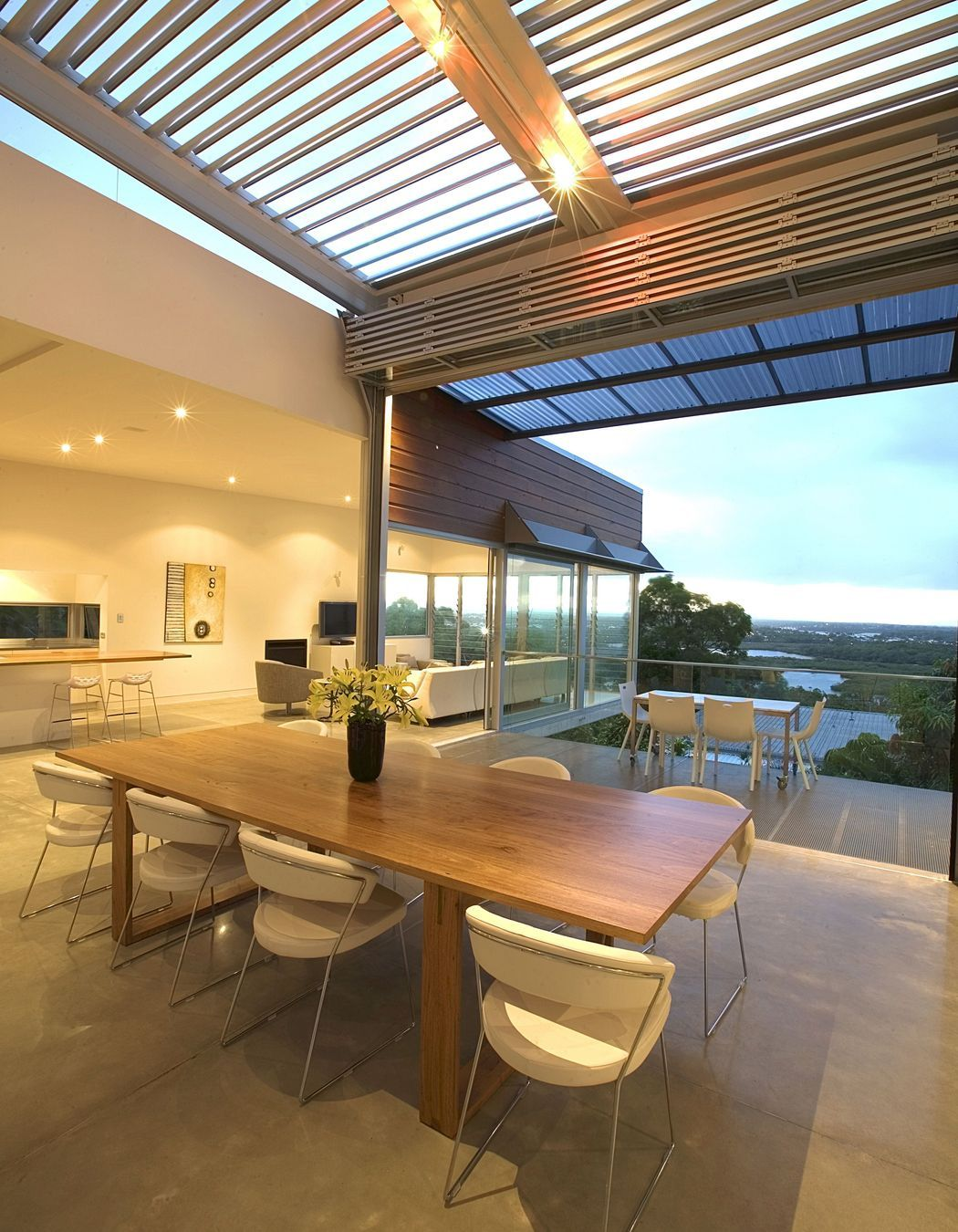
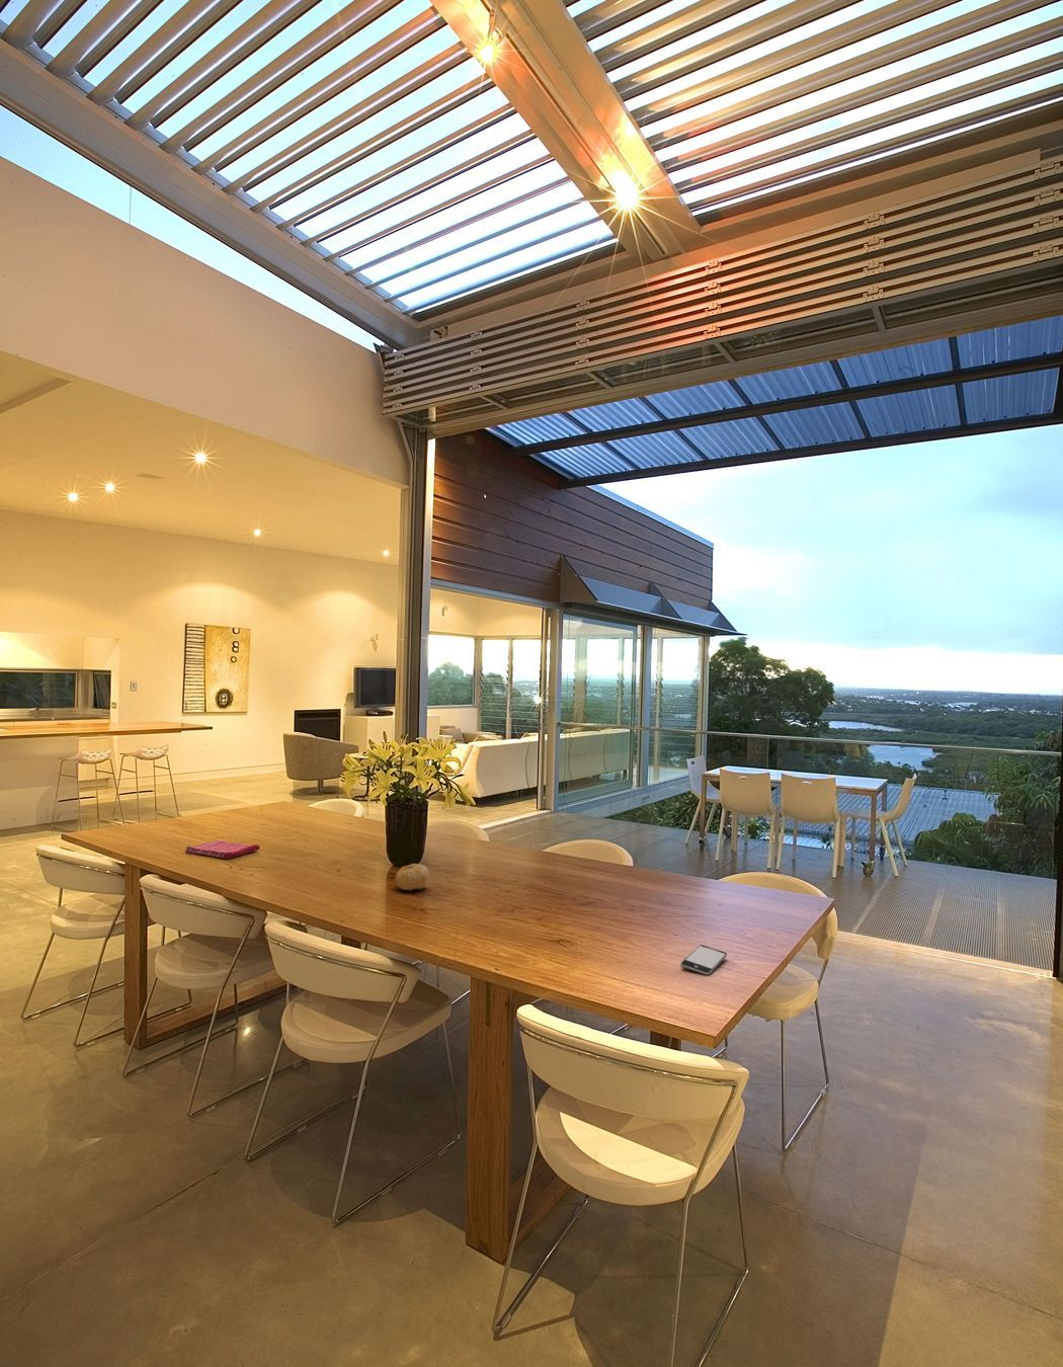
+ fruit (412, 875)
+ smartphone (703, 959)
+ dish towel (223, 848)
